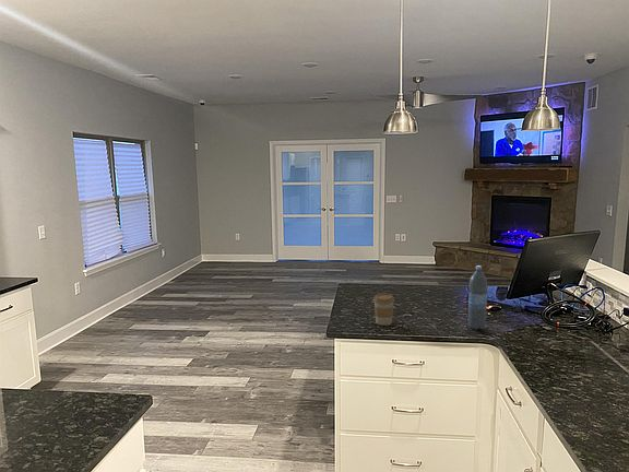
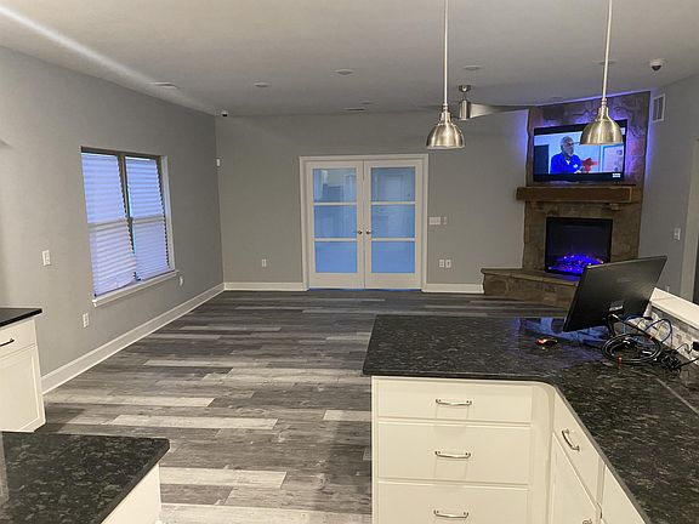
- water bottle (477, 297)
- coffee cup (383, 308)
